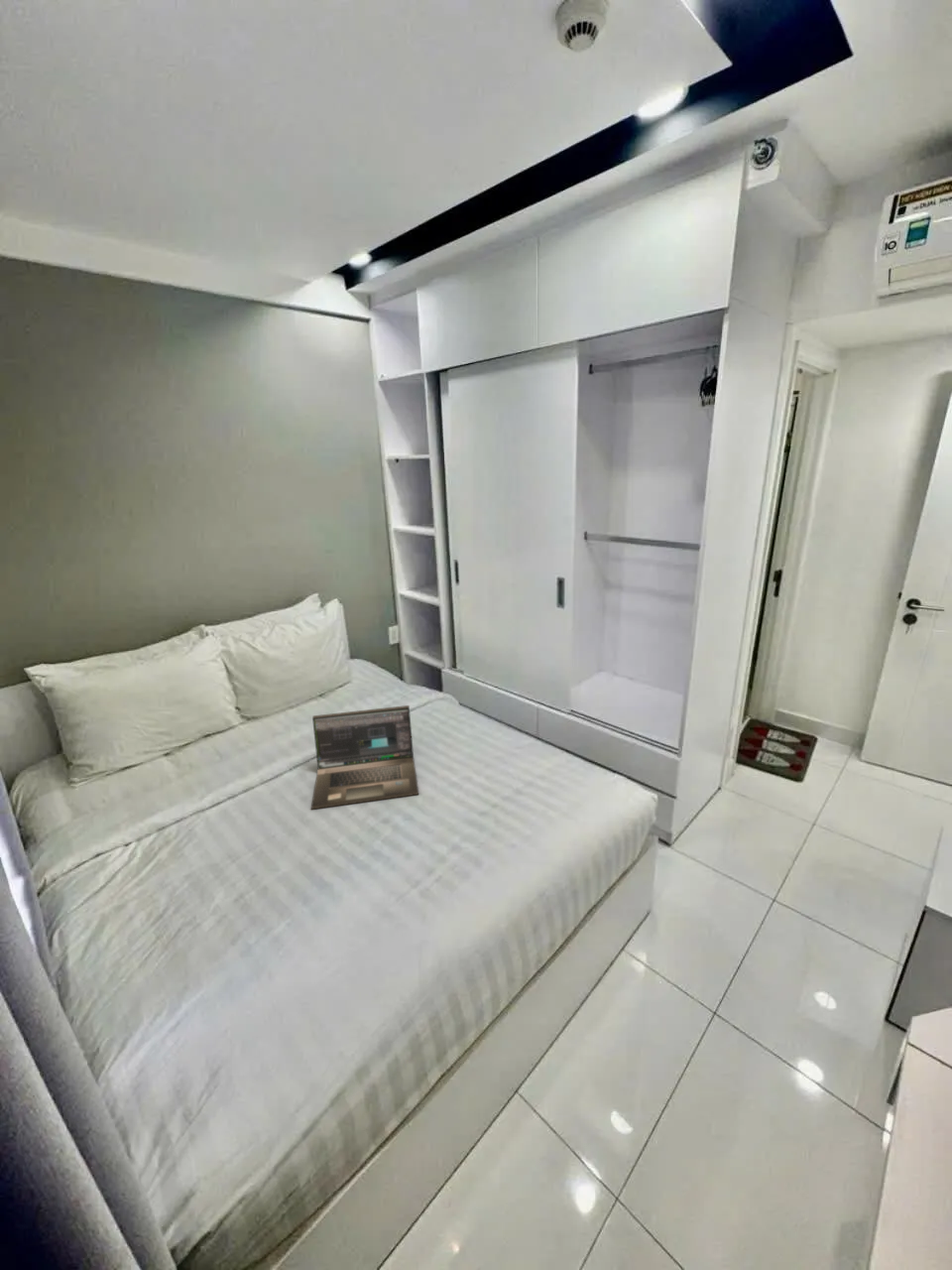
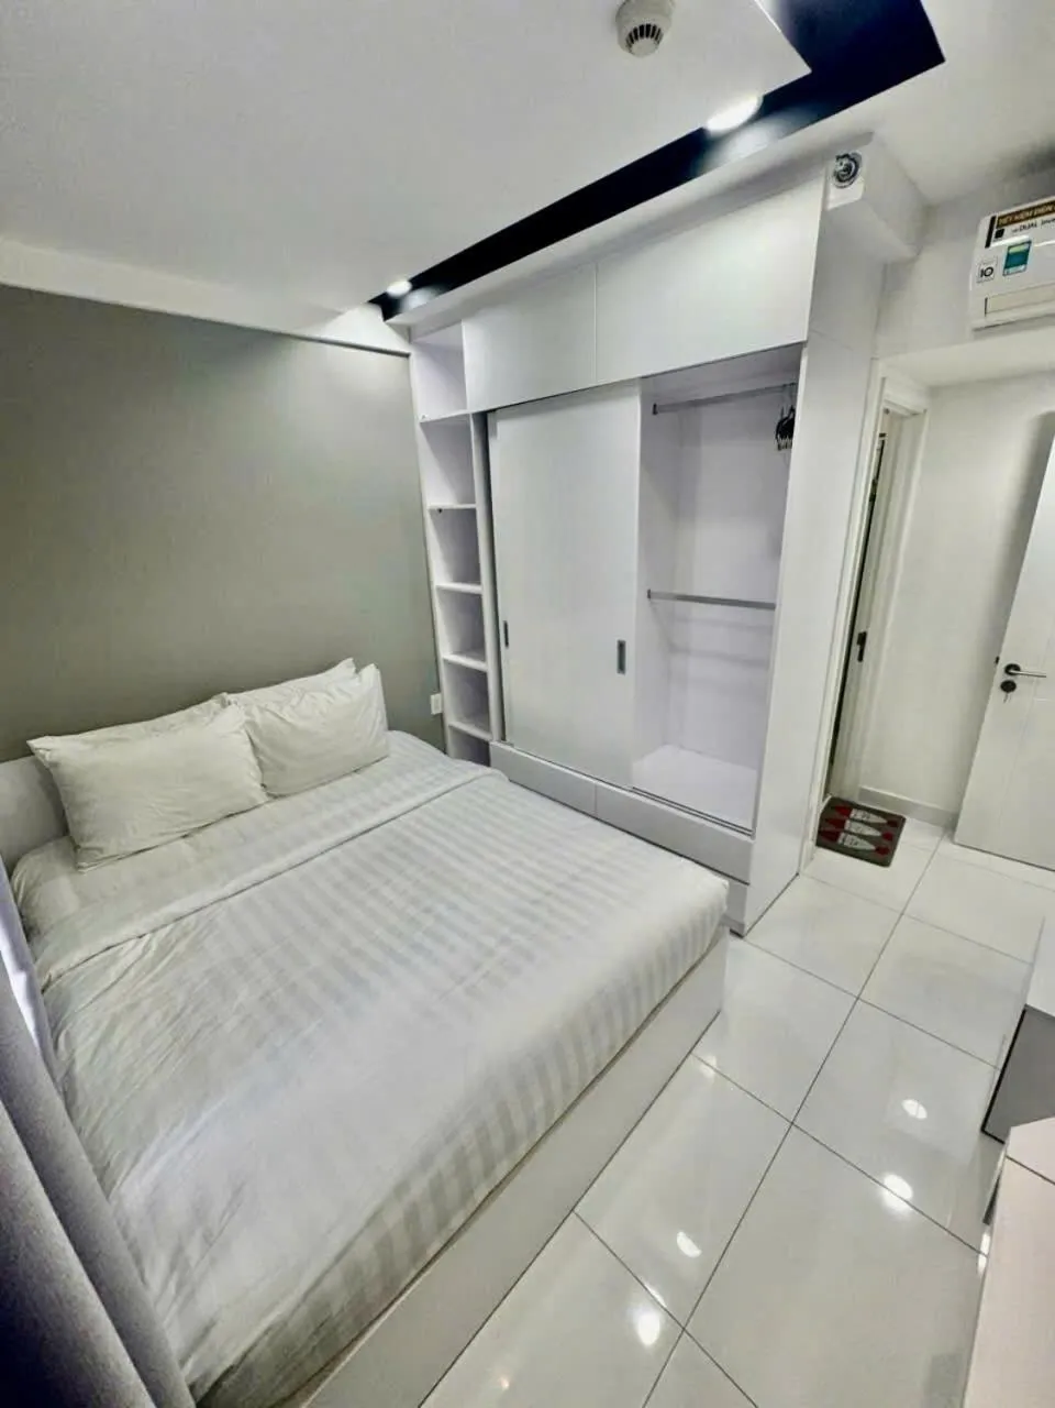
- laptop (363, 753)
